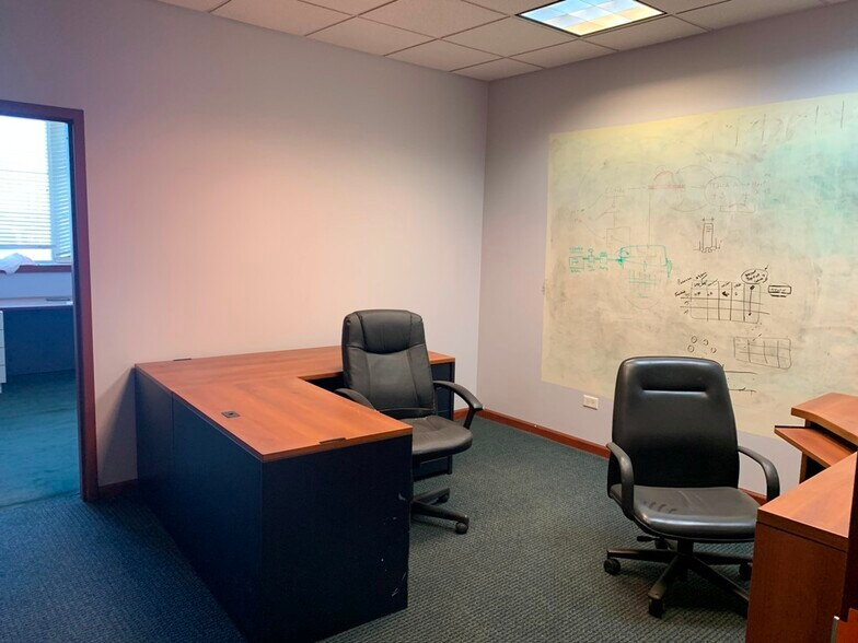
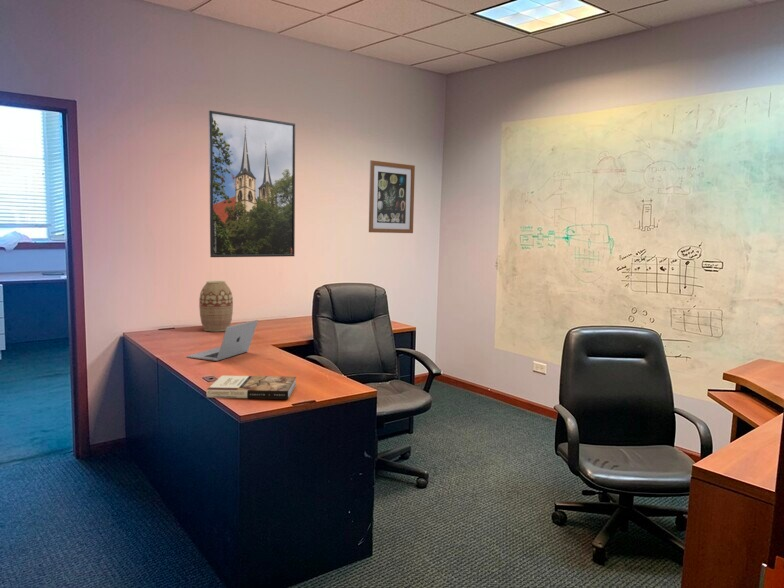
+ wall art (392, 198)
+ vase (216, 305)
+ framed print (254, 188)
+ laptop (223, 338)
+ book (253, 386)
